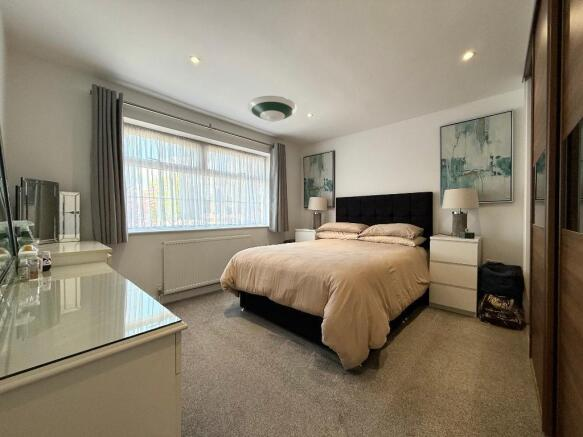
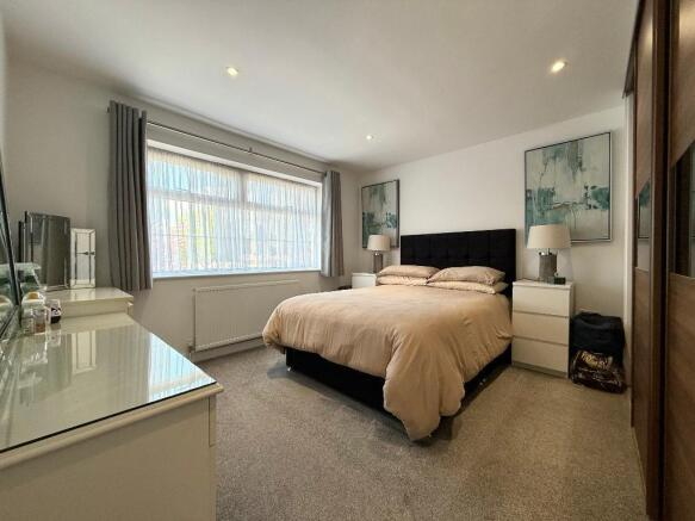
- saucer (272, 114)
